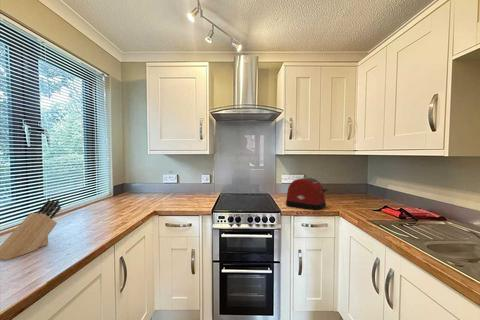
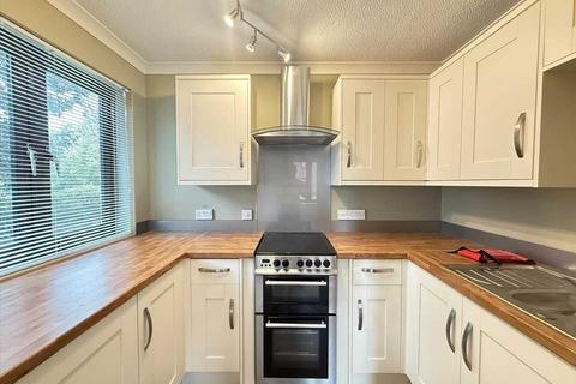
- knife block (30, 225)
- toaster (306, 192)
